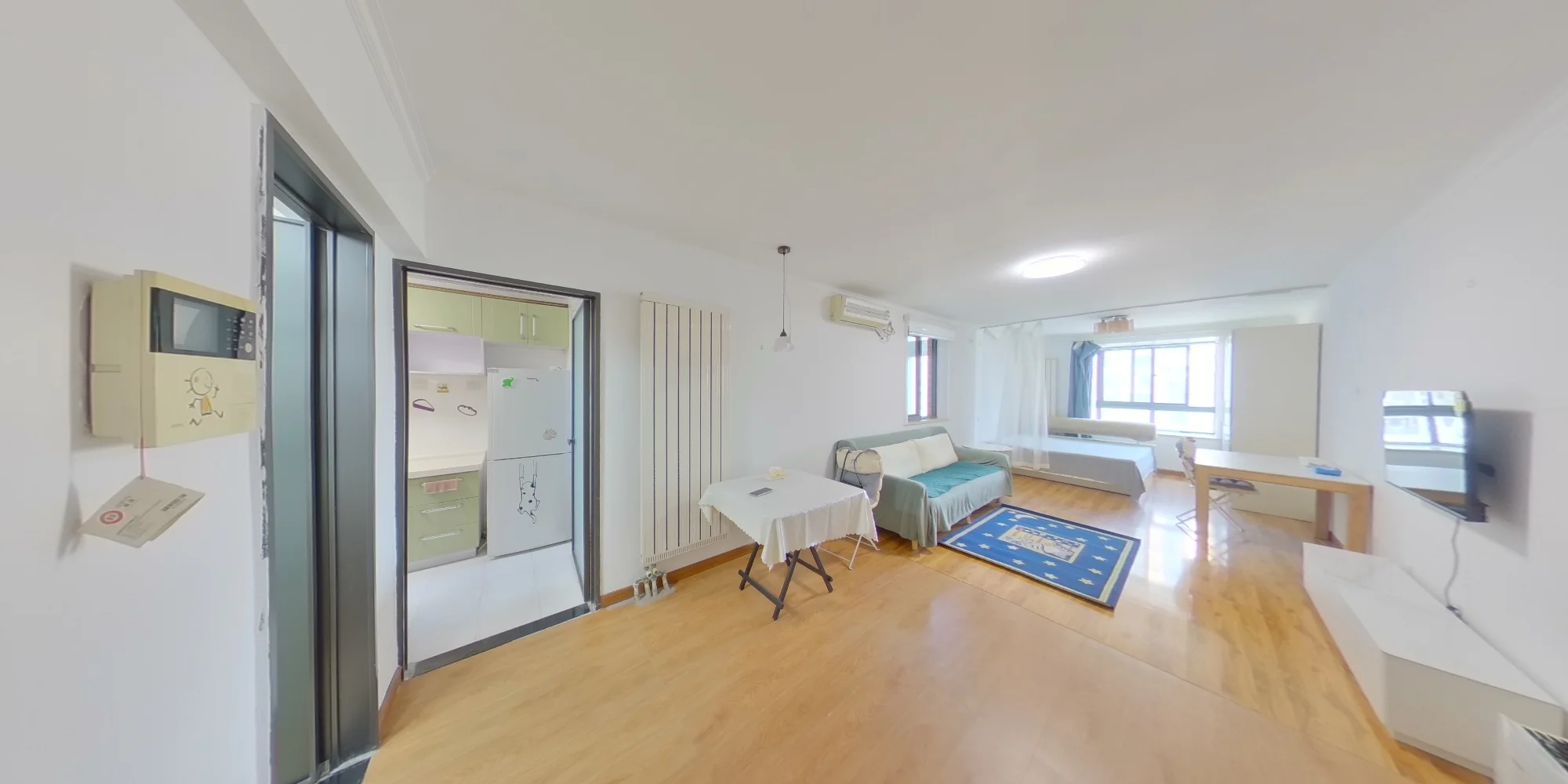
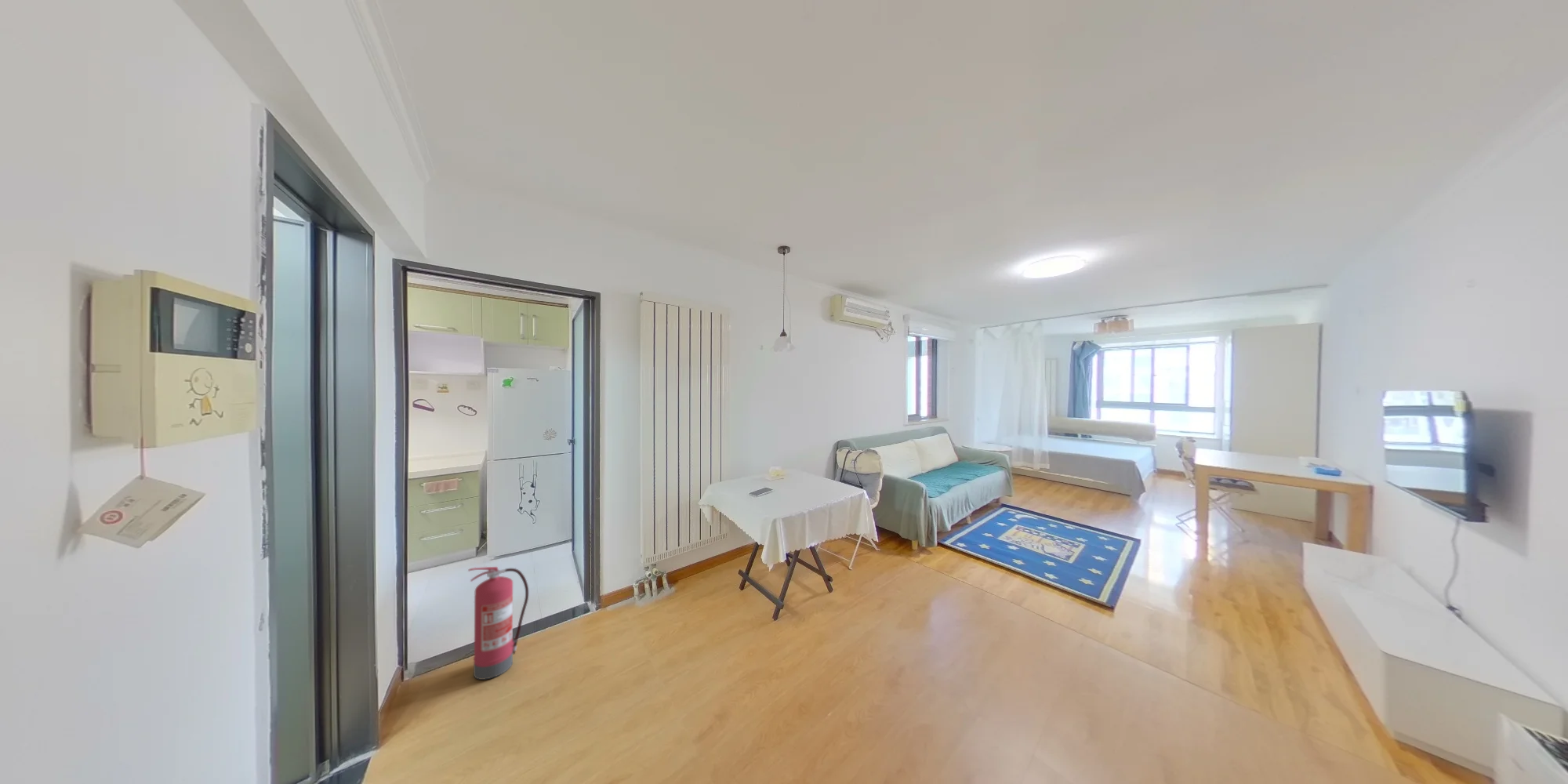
+ fire extinguisher (499, 614)
